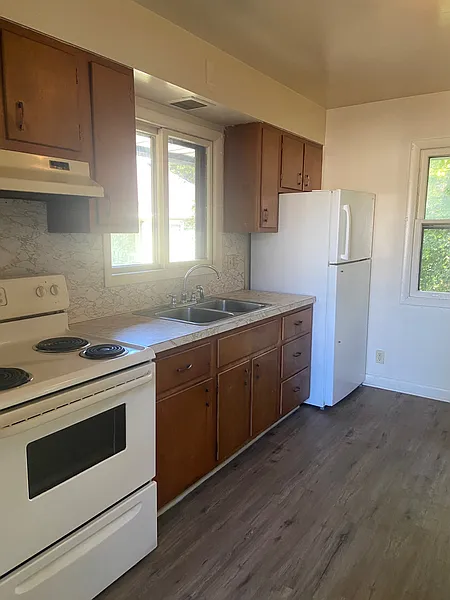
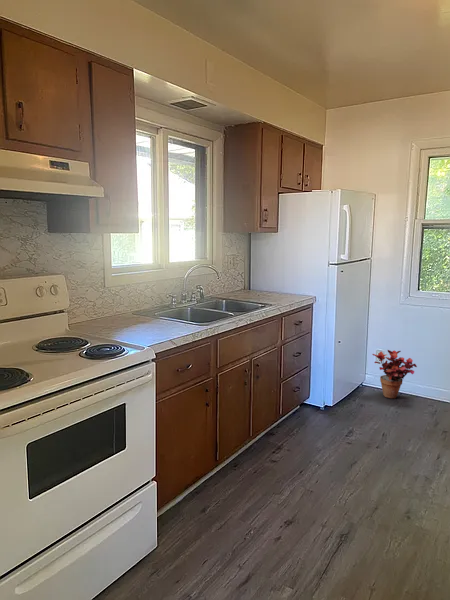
+ potted plant (394, 375)
